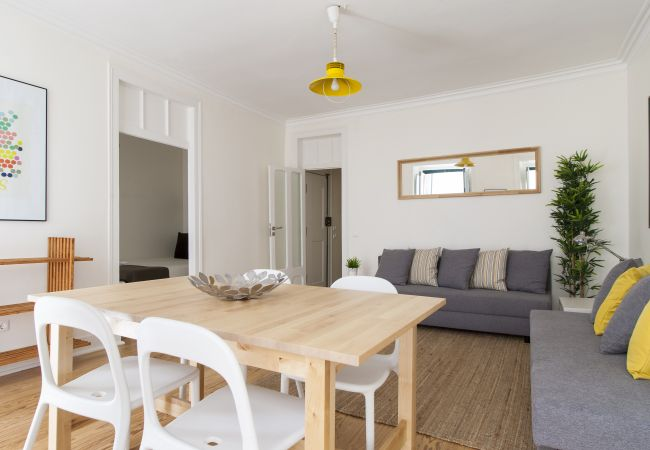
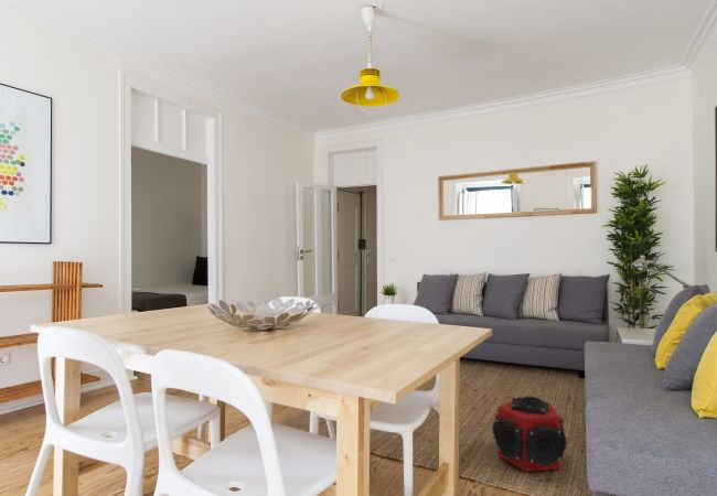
+ speaker (528, 431)
